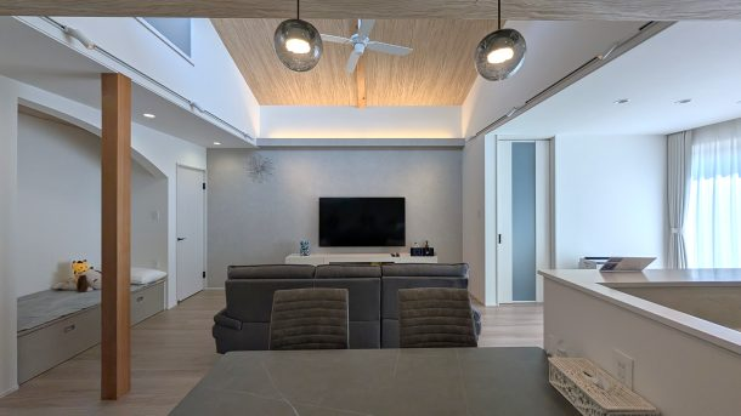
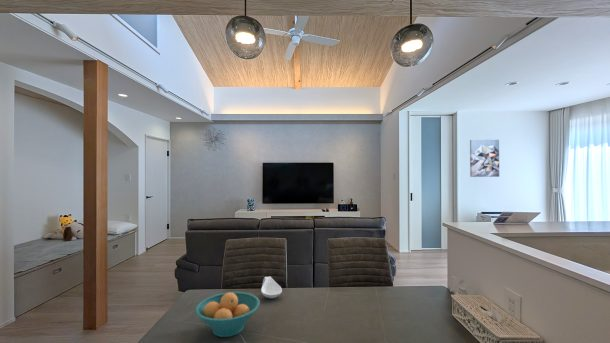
+ spoon rest (269, 286)
+ fruit bowl (228, 311)
+ wall art (484, 158)
